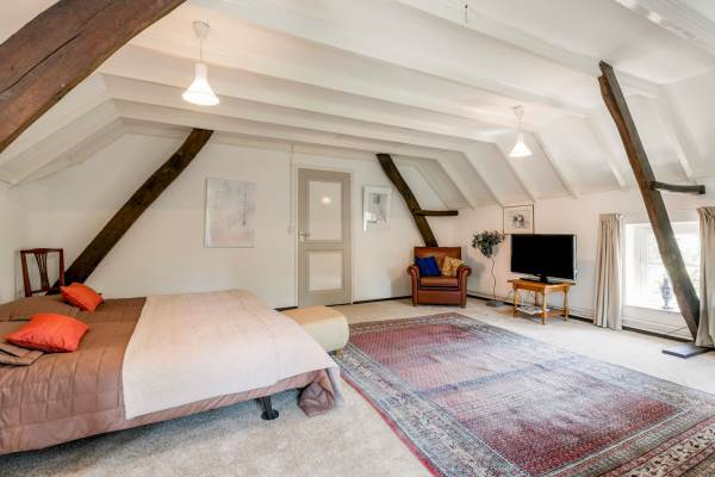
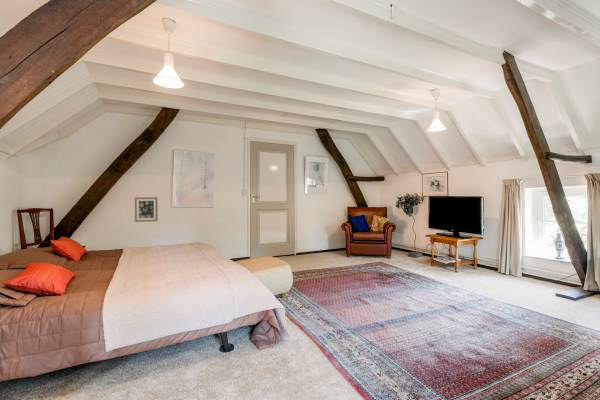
+ wall art (146, 209)
